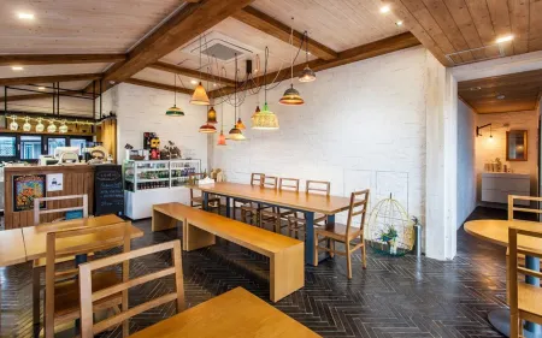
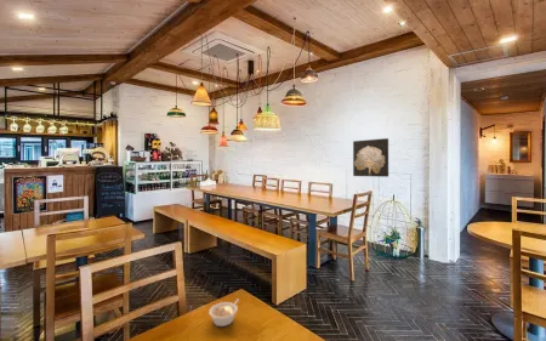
+ wall art (370, 158)
+ legume (223, 313)
